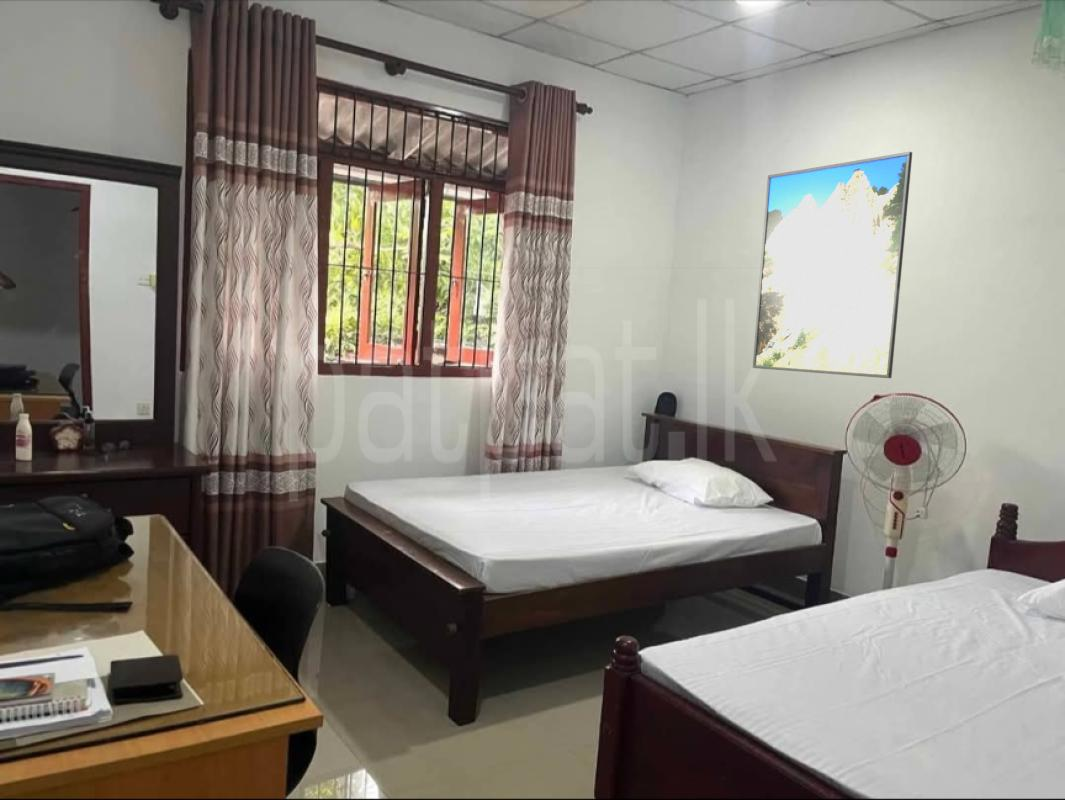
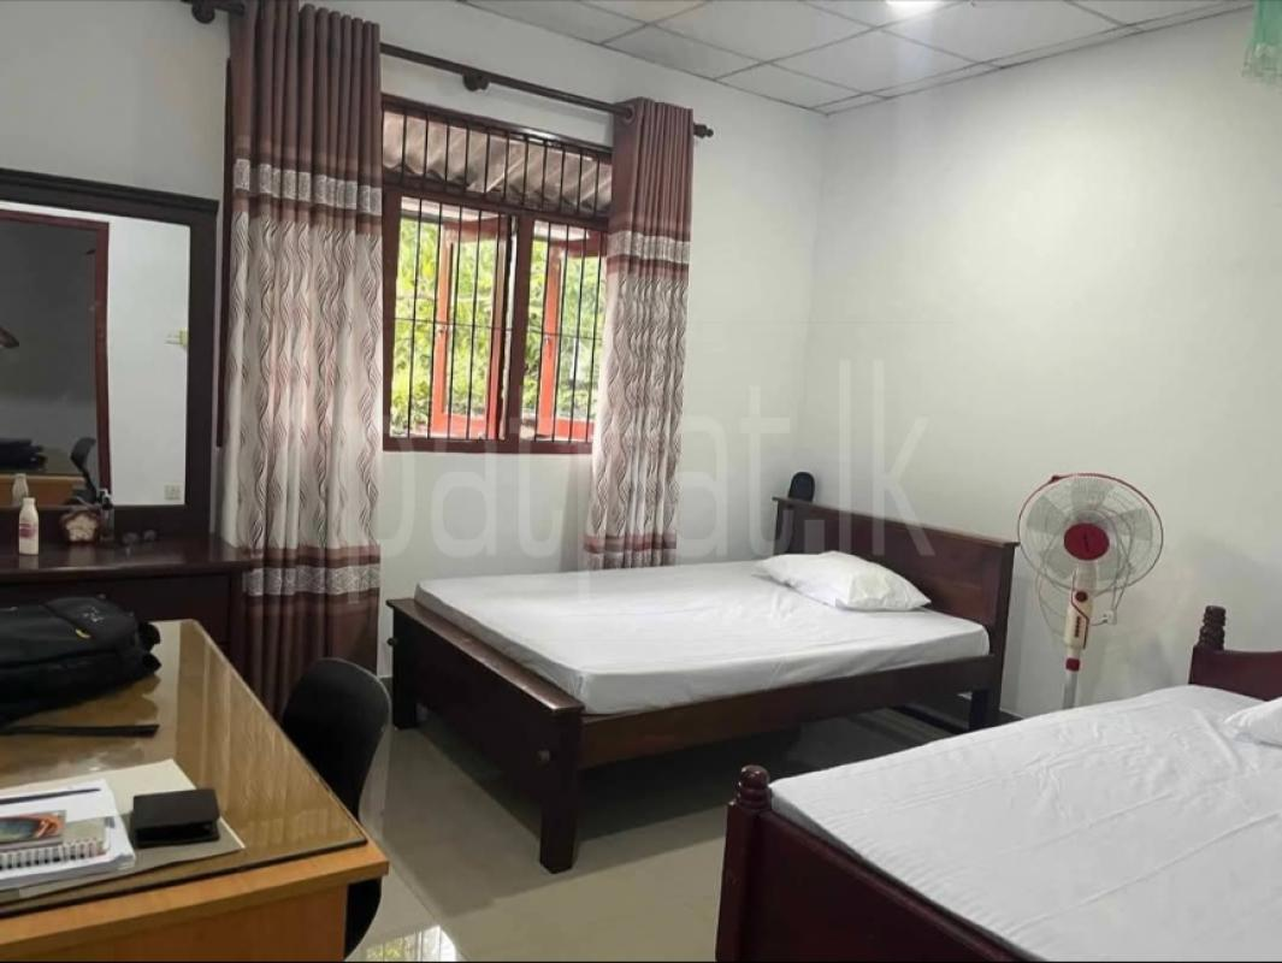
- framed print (825, 269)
